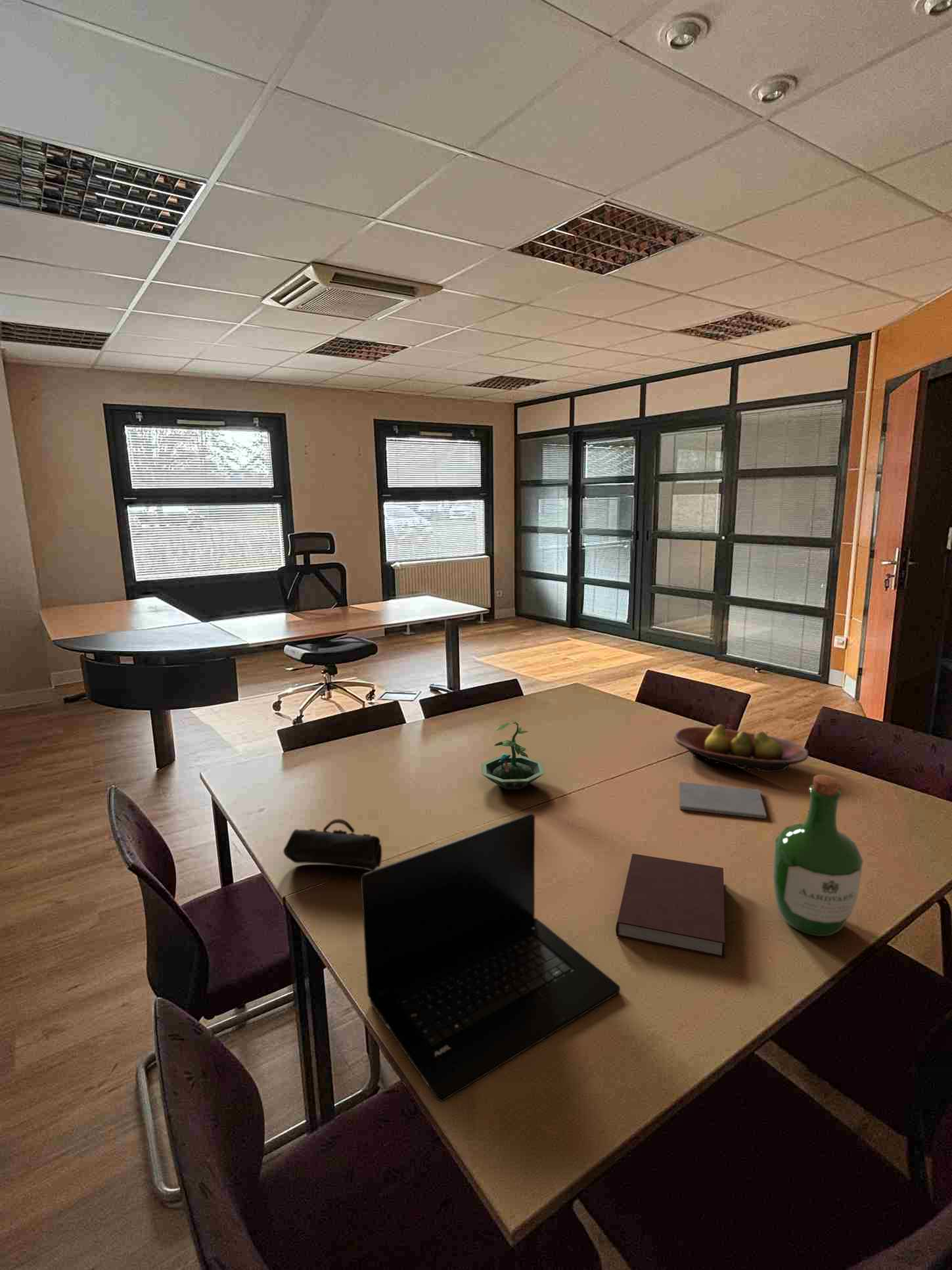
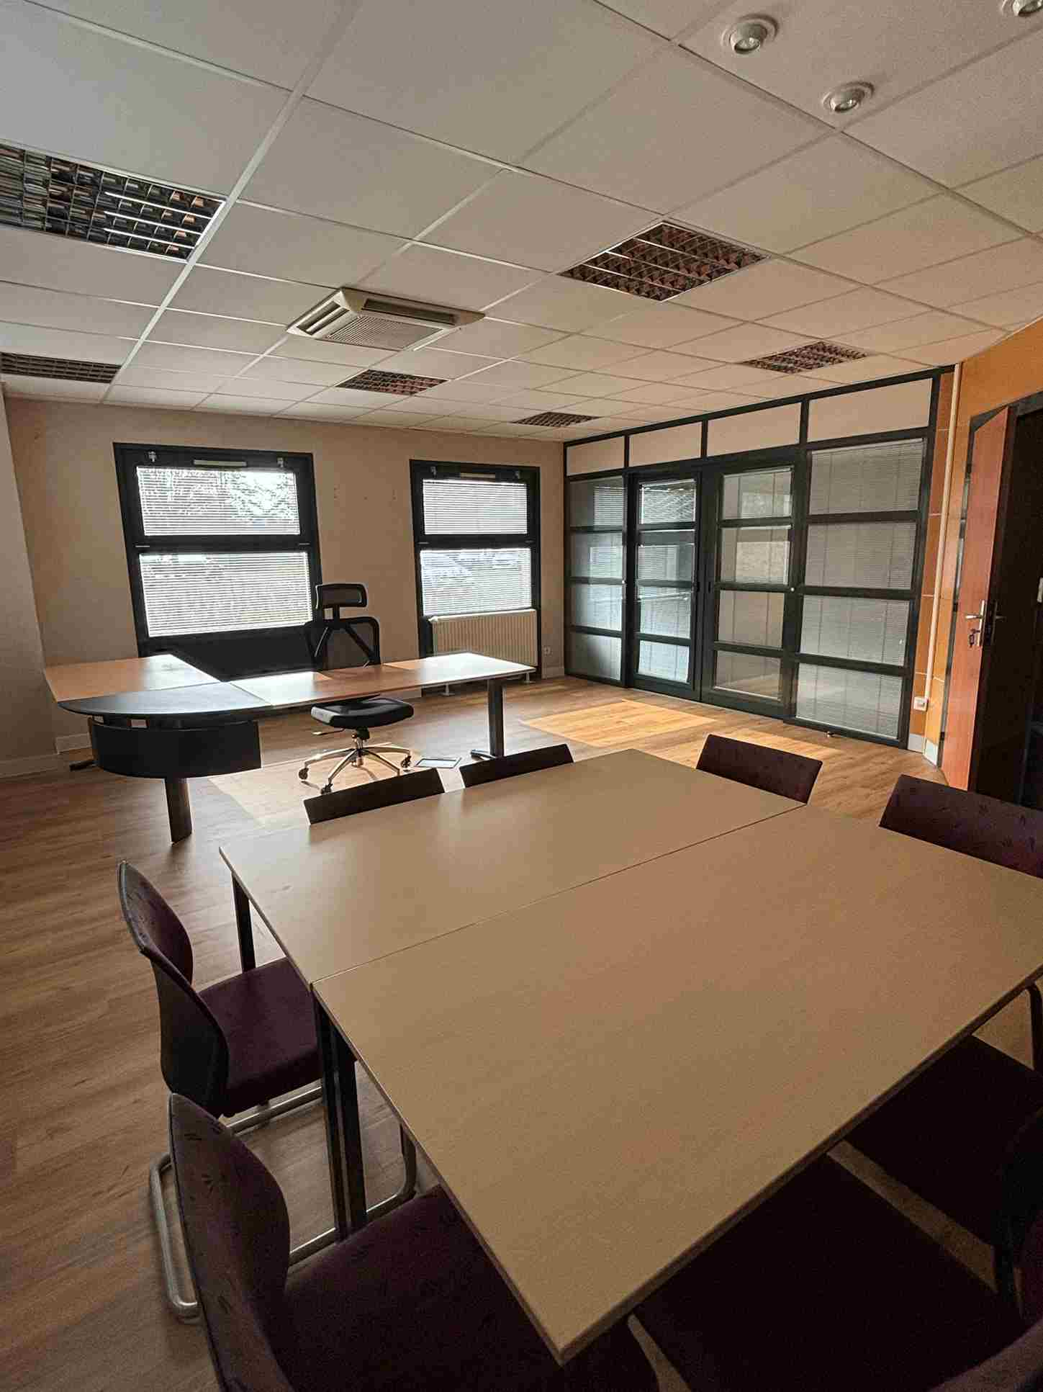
- notepad (720, 799)
- wine bottle (817, 850)
- laptop (493, 934)
- fruit bowl (738, 744)
- notebook (673, 899)
- pencil case (334, 848)
- terrarium (513, 735)
